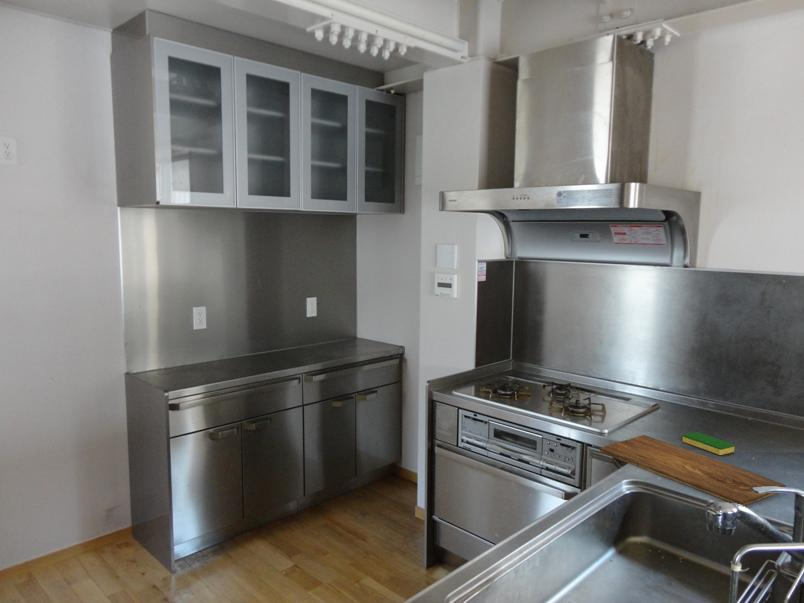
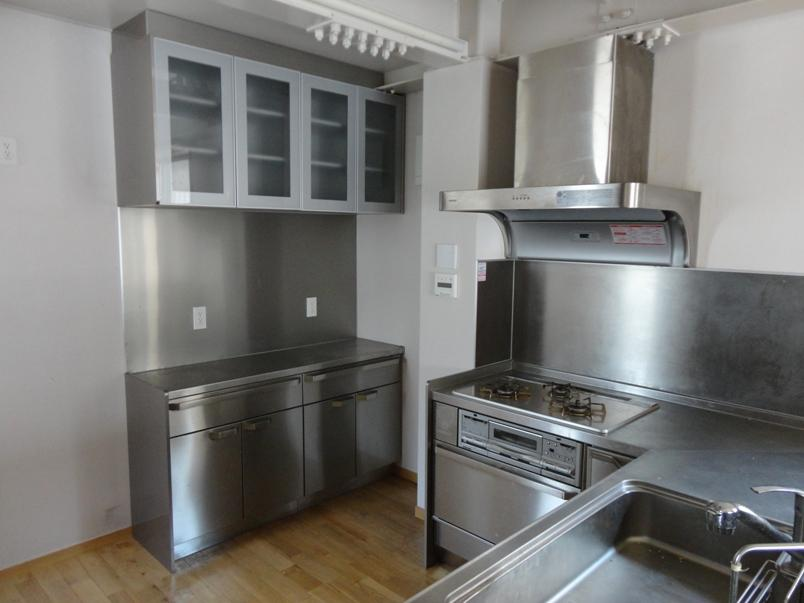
- cutting board (686, 466)
- dish sponge (707, 443)
